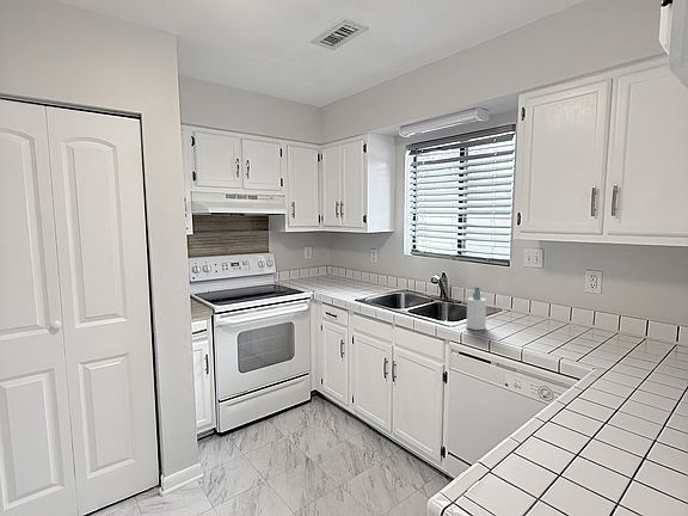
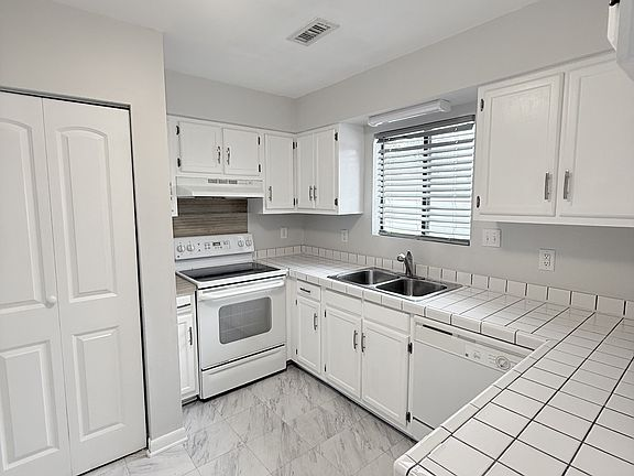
- soap bottle (475, 307)
